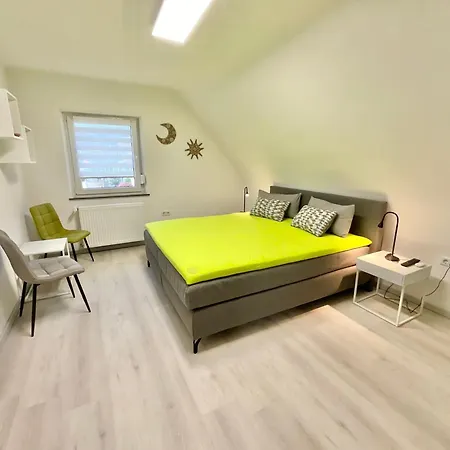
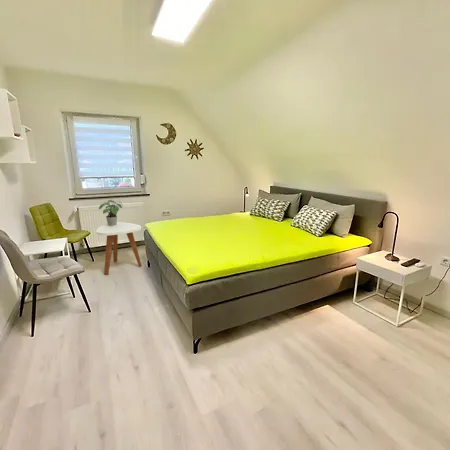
+ side table (117, 246)
+ potted plant (111, 213)
